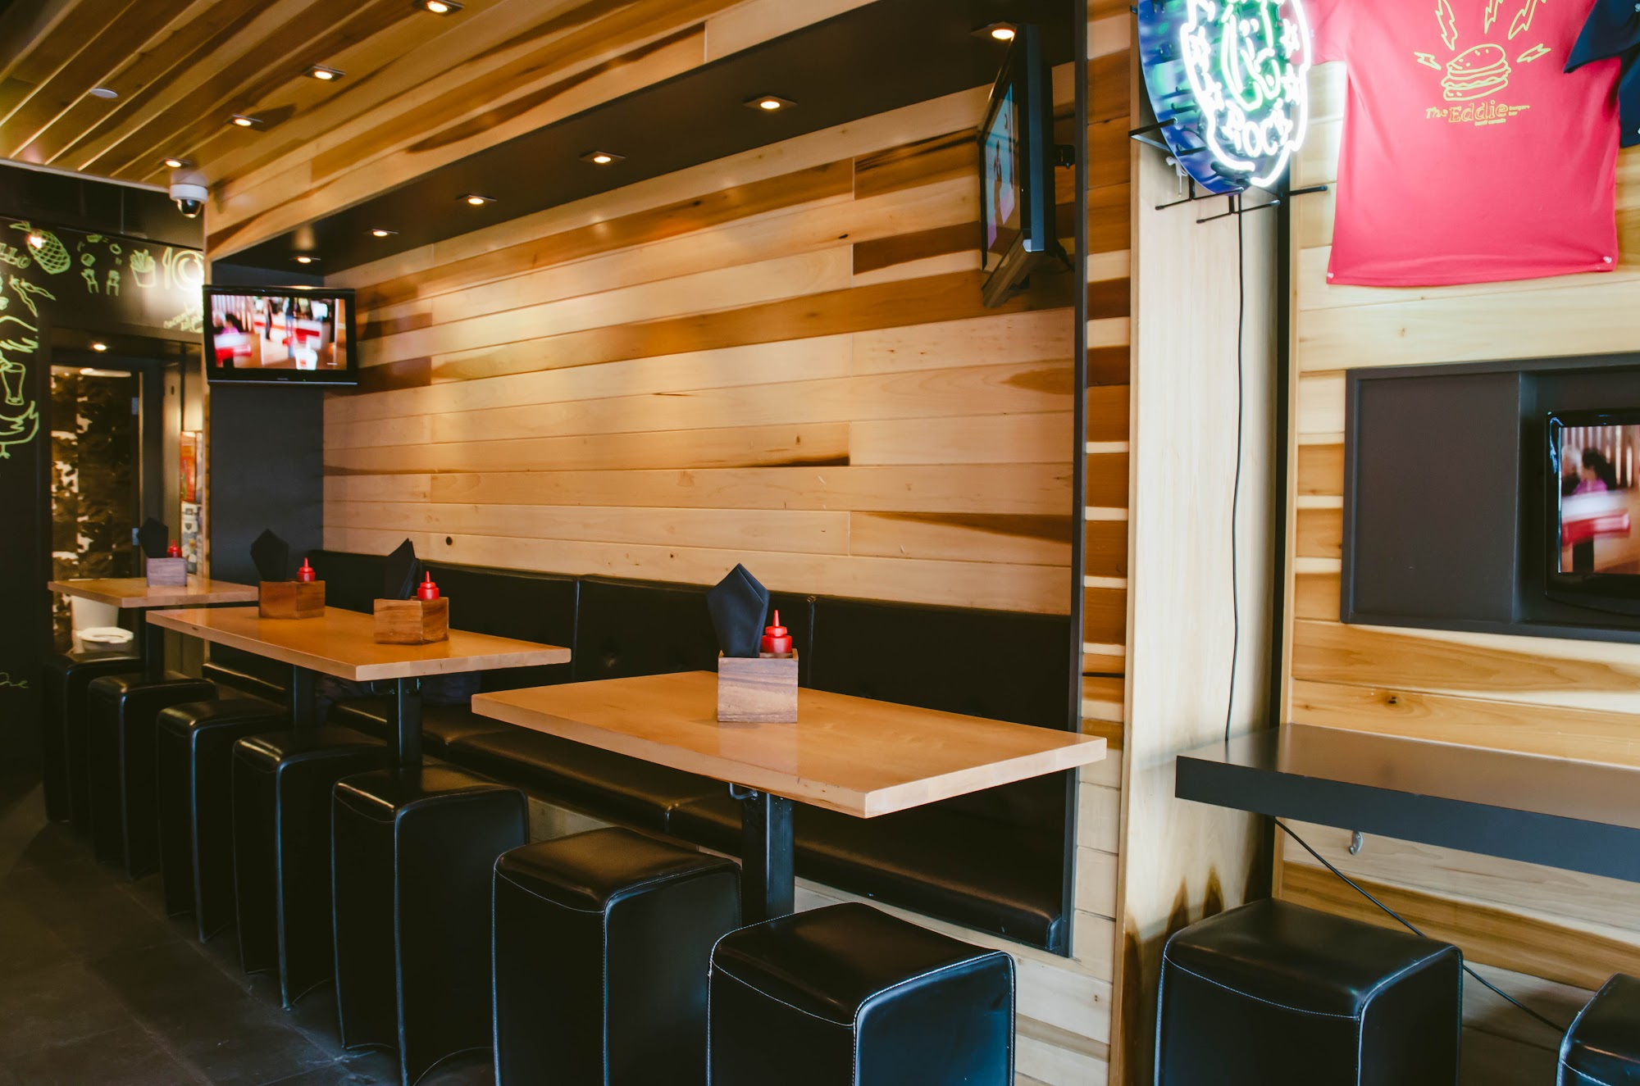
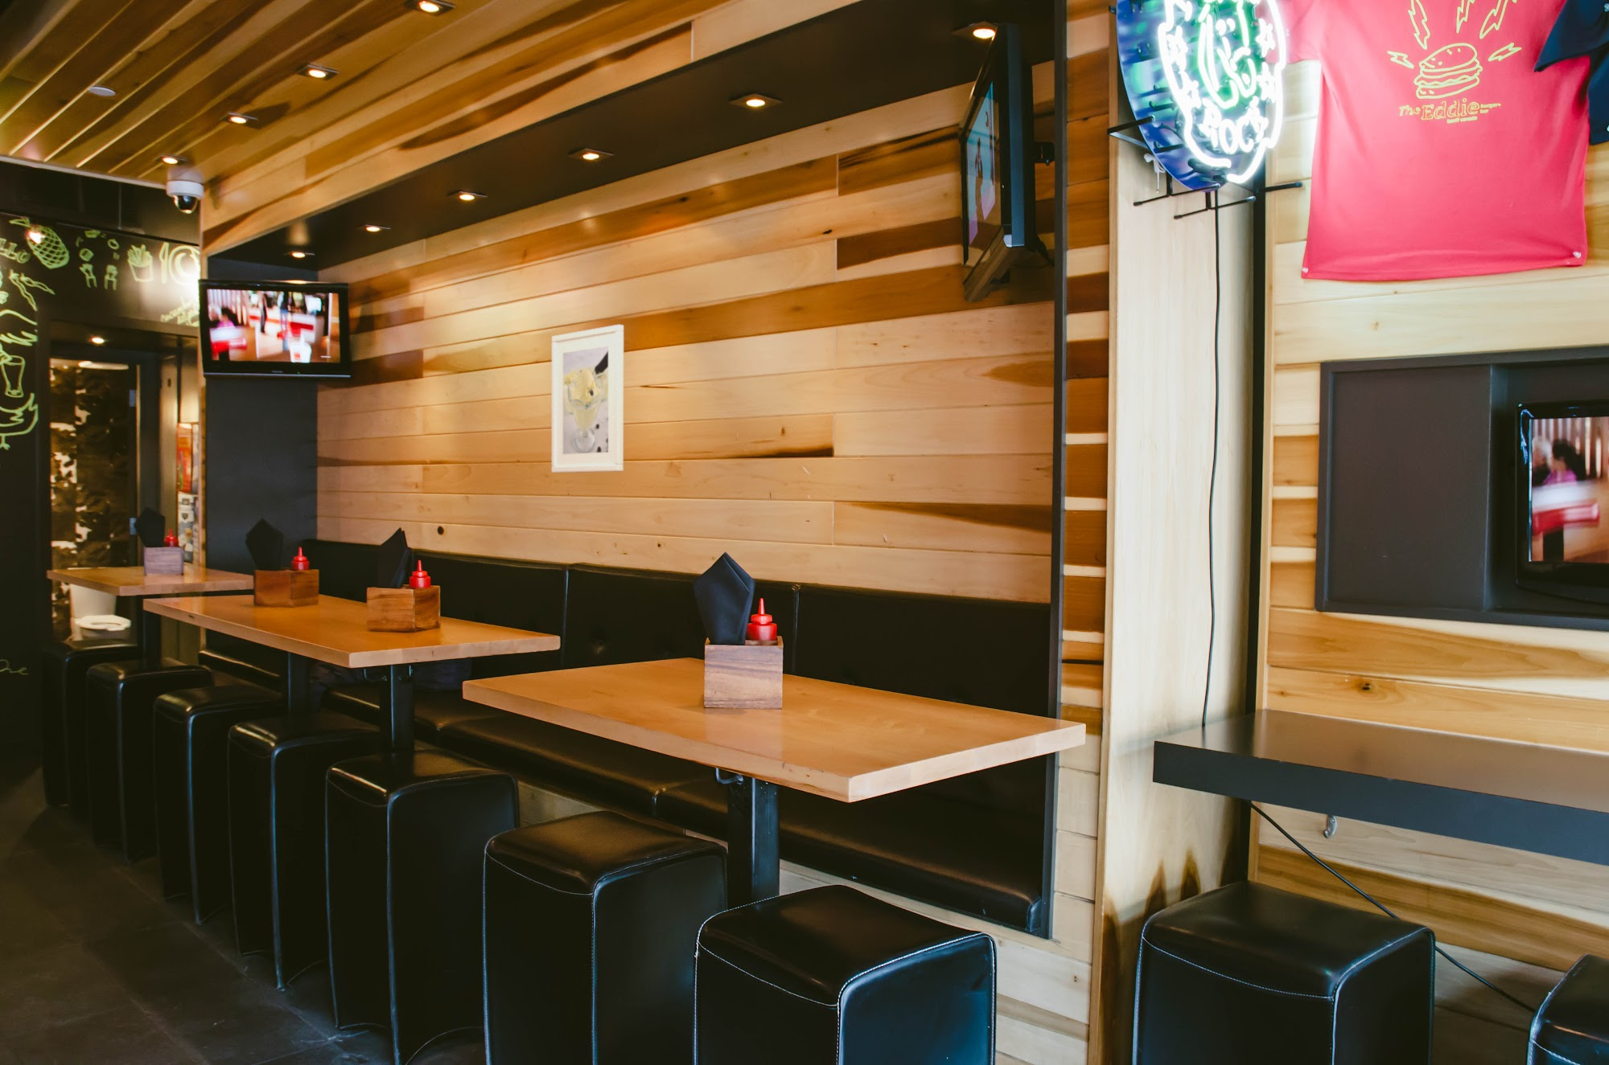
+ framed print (585, 401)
